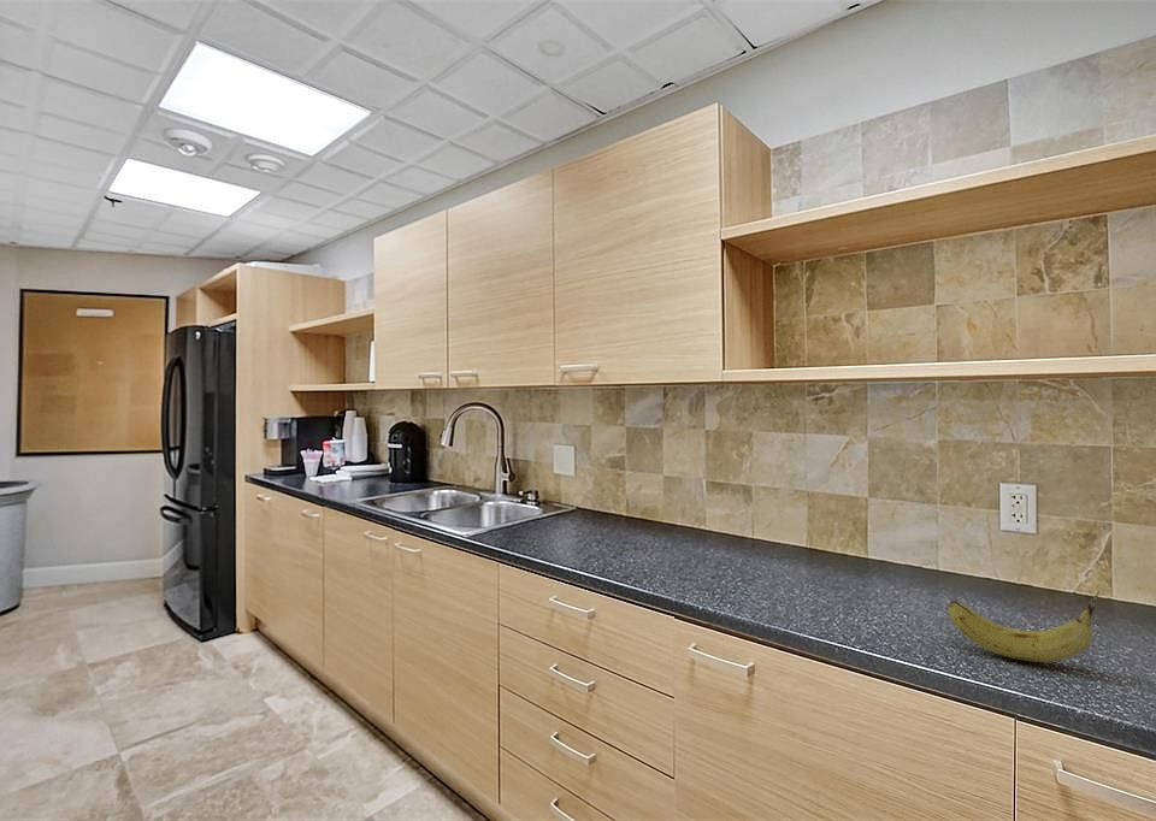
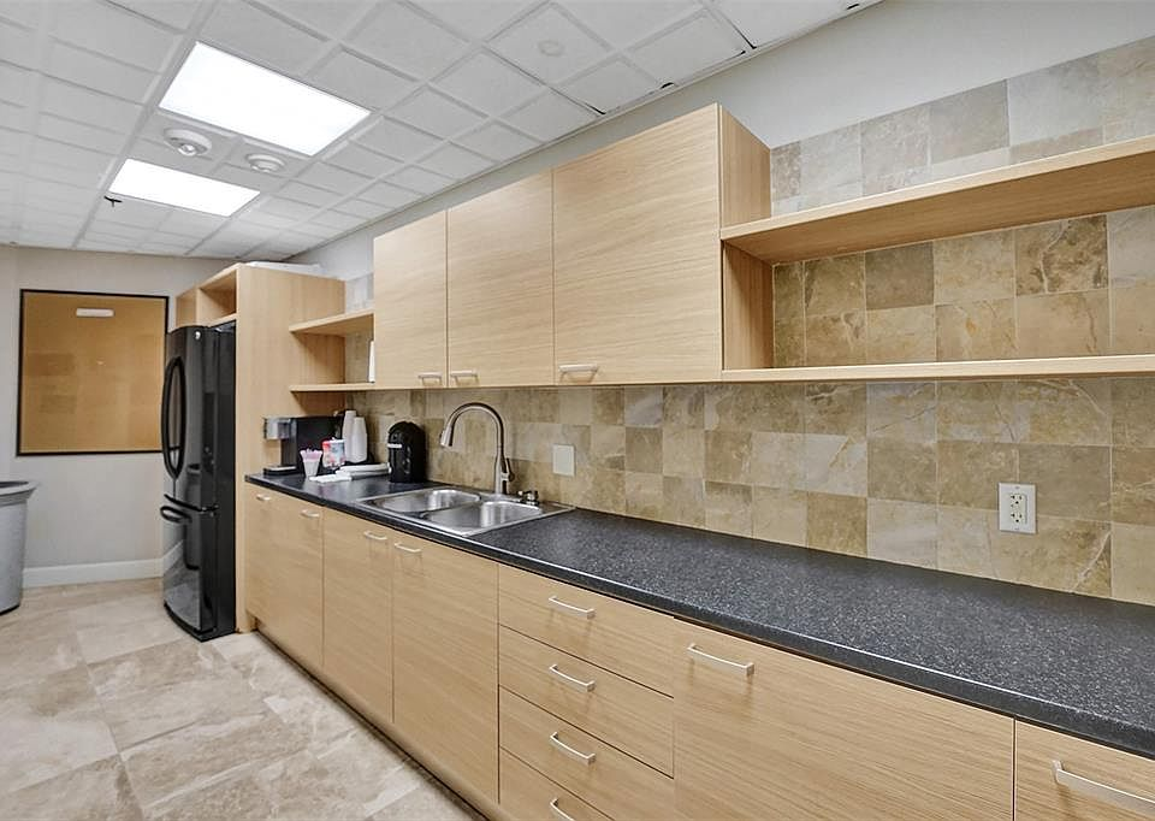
- fruit (1016, 630)
